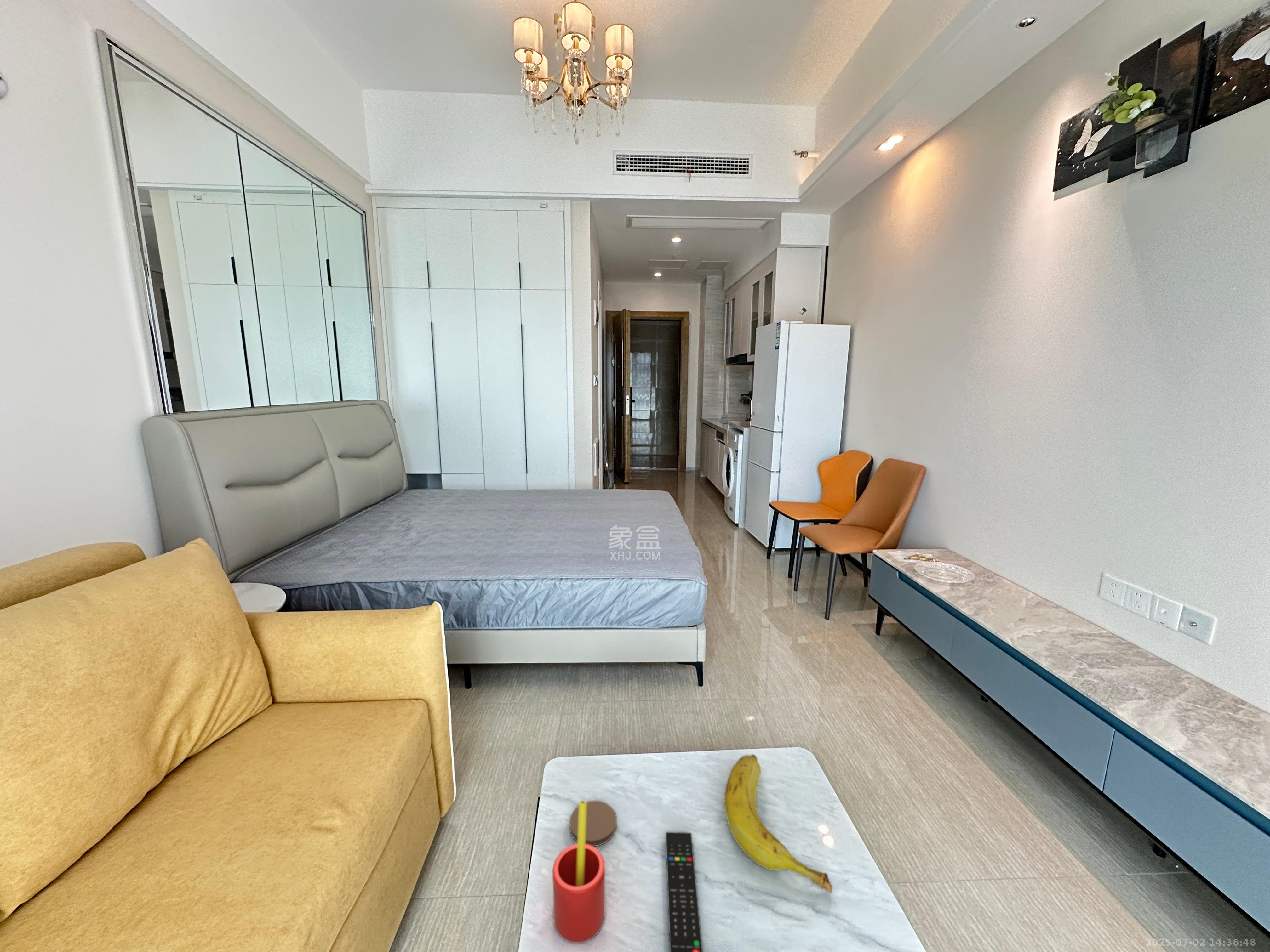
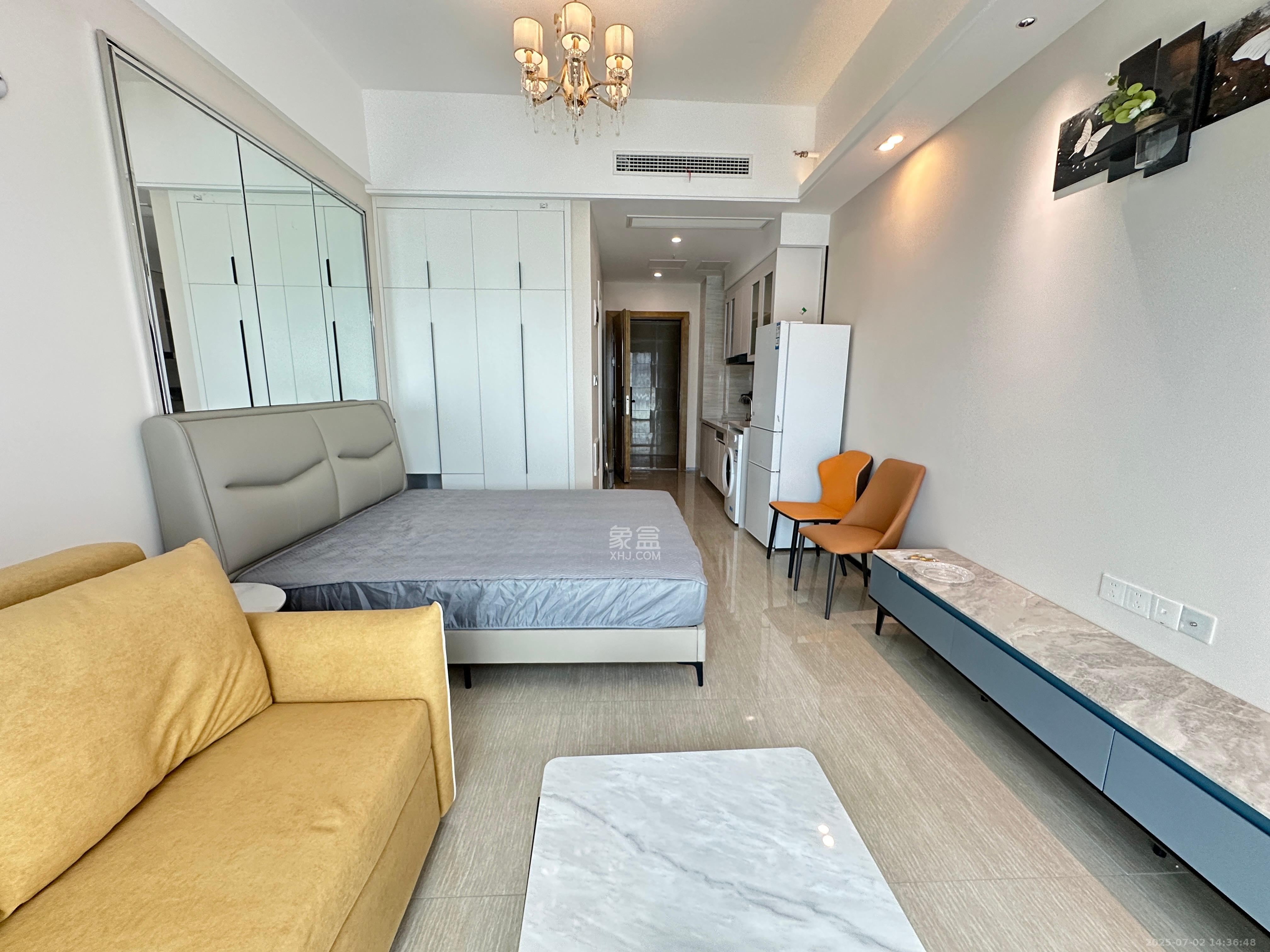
- remote control (682, 893)
- straw (580, 868)
- banana (757, 810)
- coaster (593, 822)
